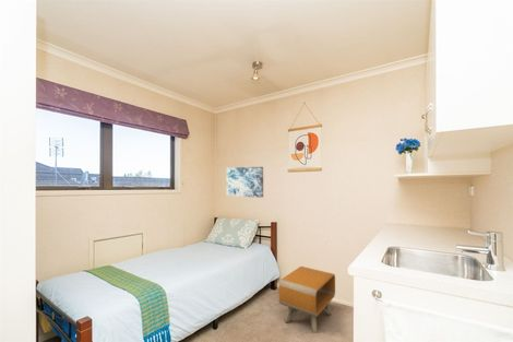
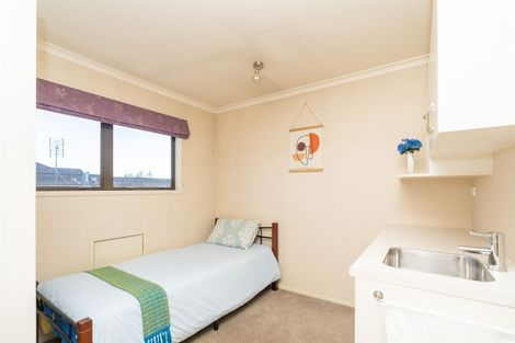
- wall art (243, 181)
- nightstand (308, 296)
